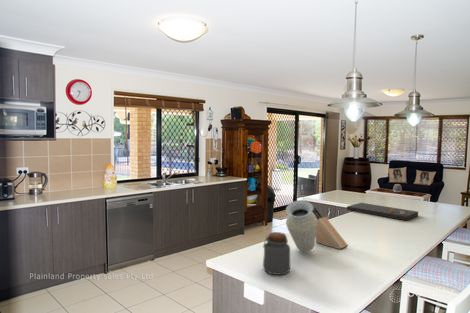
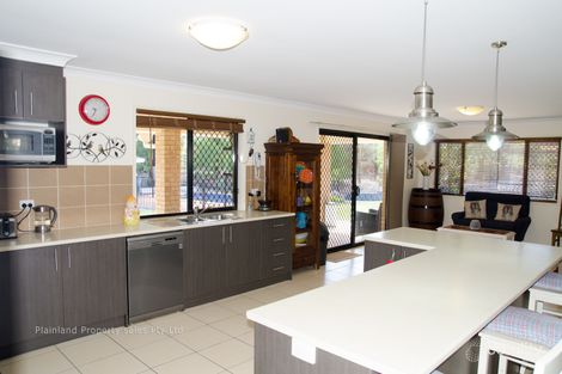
- vase (302, 227)
- cutting board (381, 208)
- jar (276, 252)
- knife block (326, 226)
